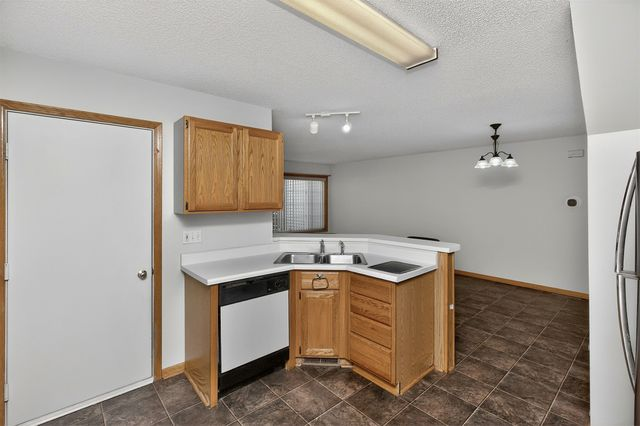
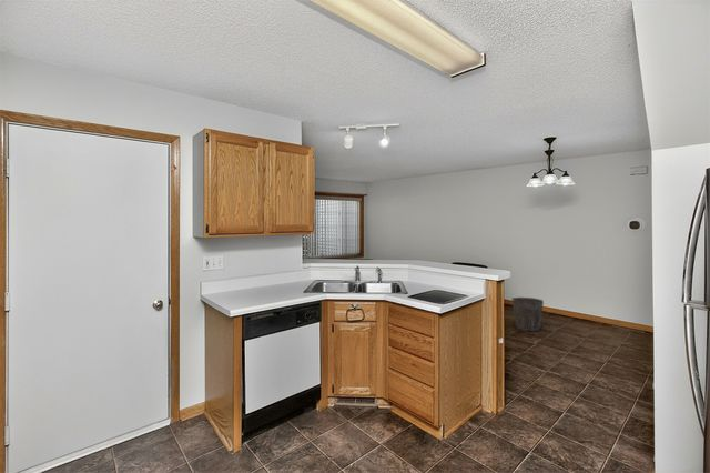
+ waste bin (527, 313)
